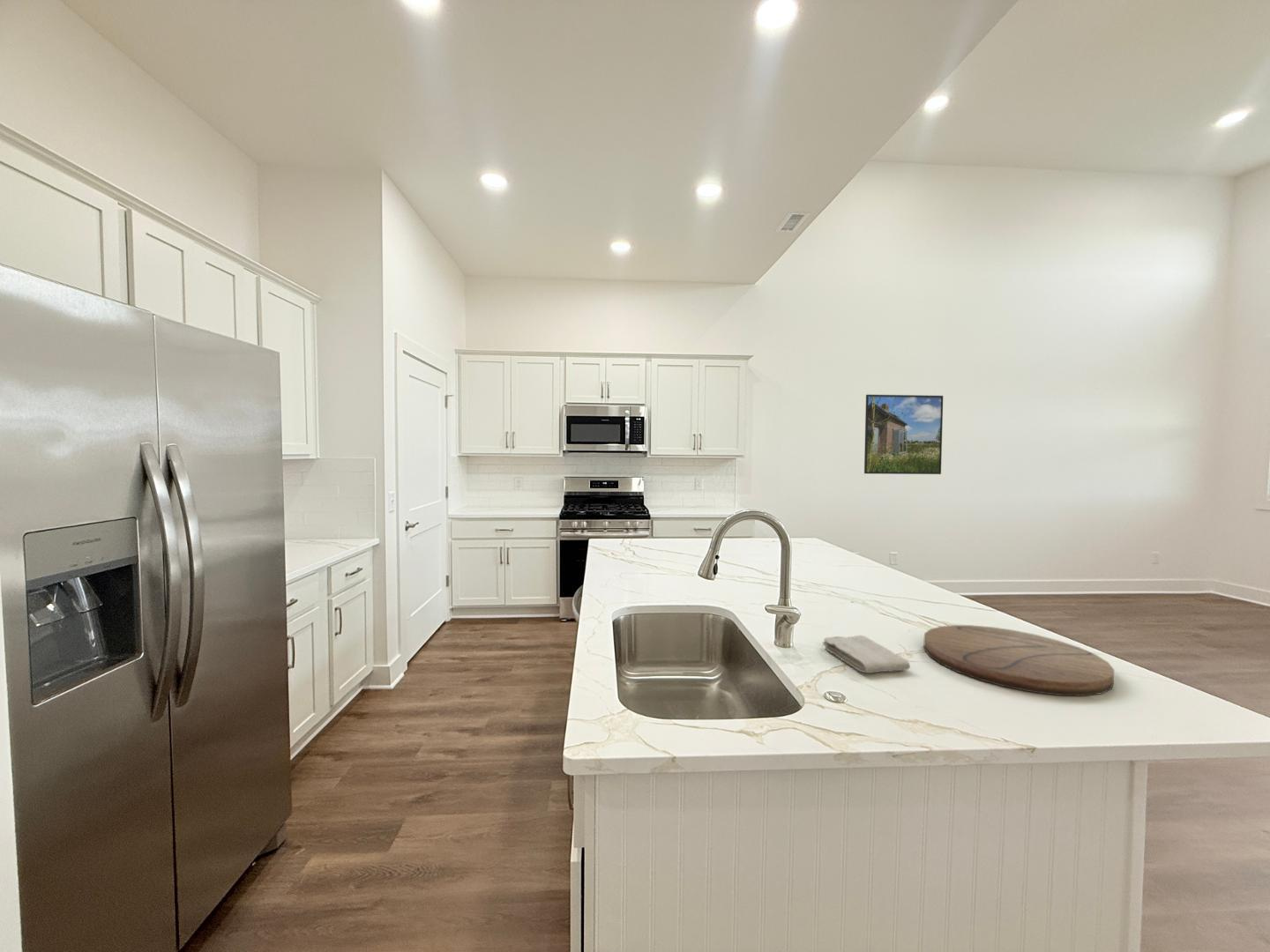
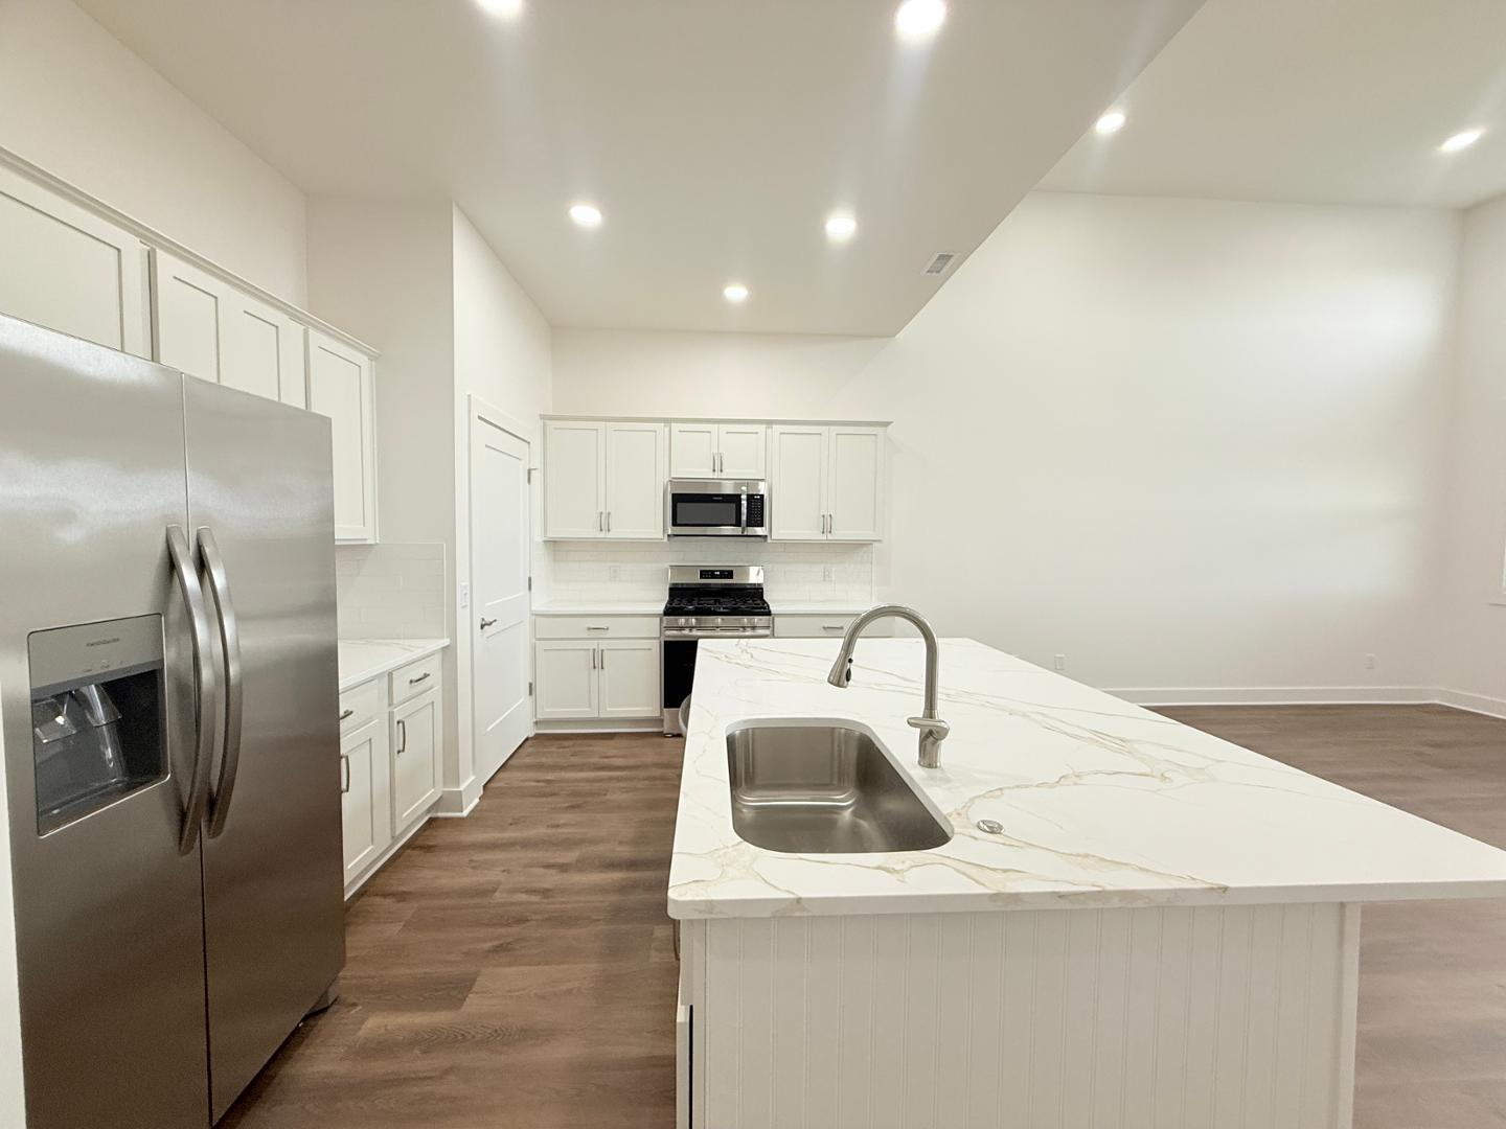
- cutting board (1010, 655)
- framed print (903, 435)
- washcloth (863, 651)
